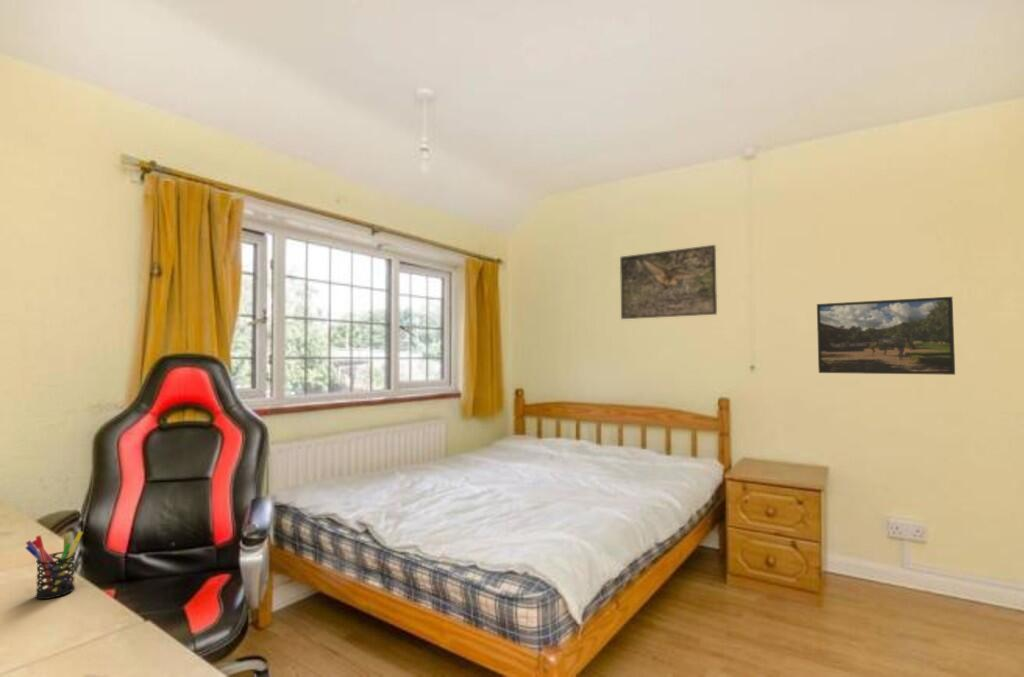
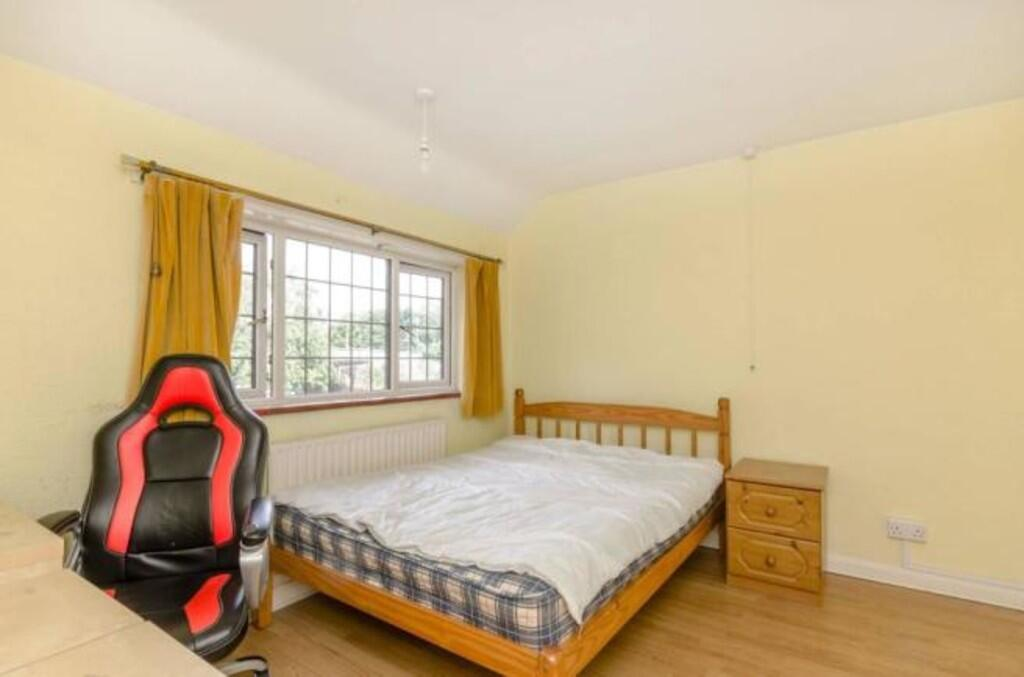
- pen holder (56, 562)
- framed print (665, 284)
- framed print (881, 337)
